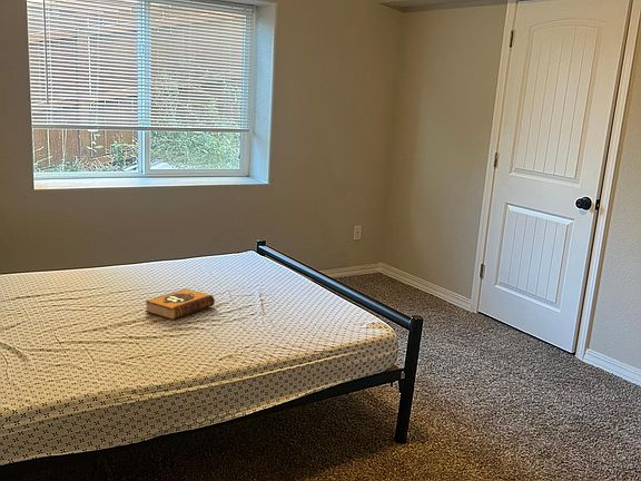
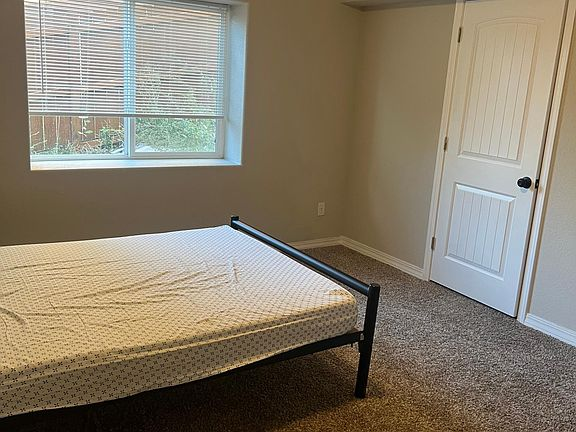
- hardback book (180, 304)
